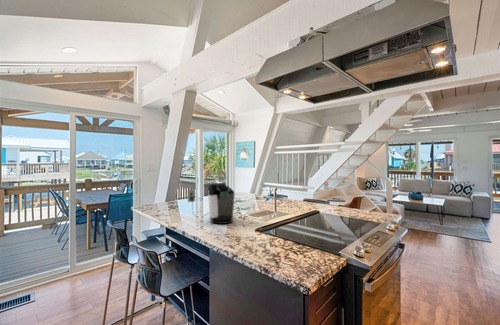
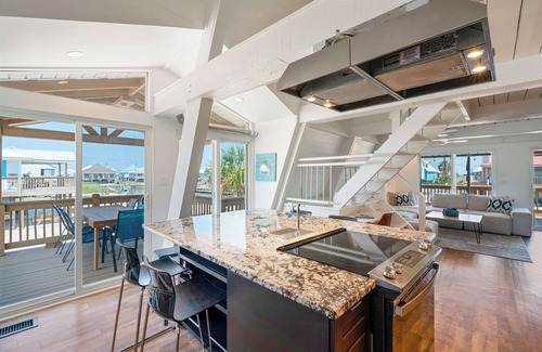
- coffee maker (213, 202)
